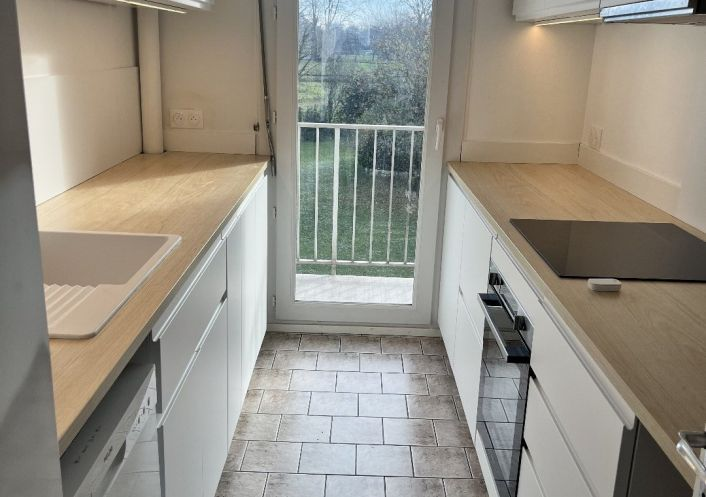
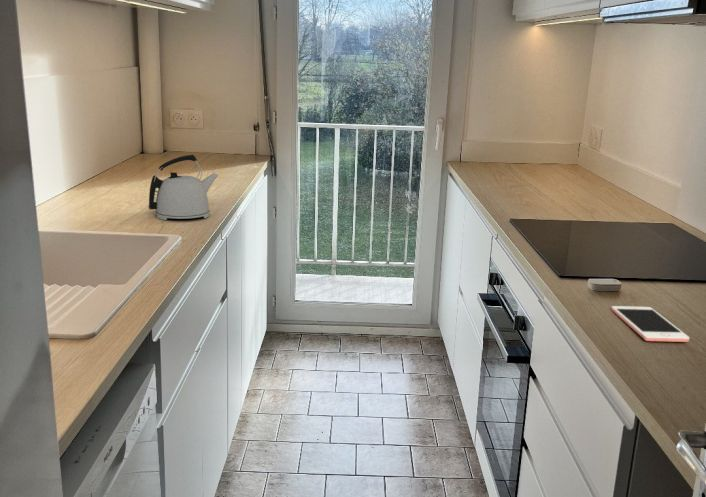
+ cell phone (648, 322)
+ kettle (183, 185)
